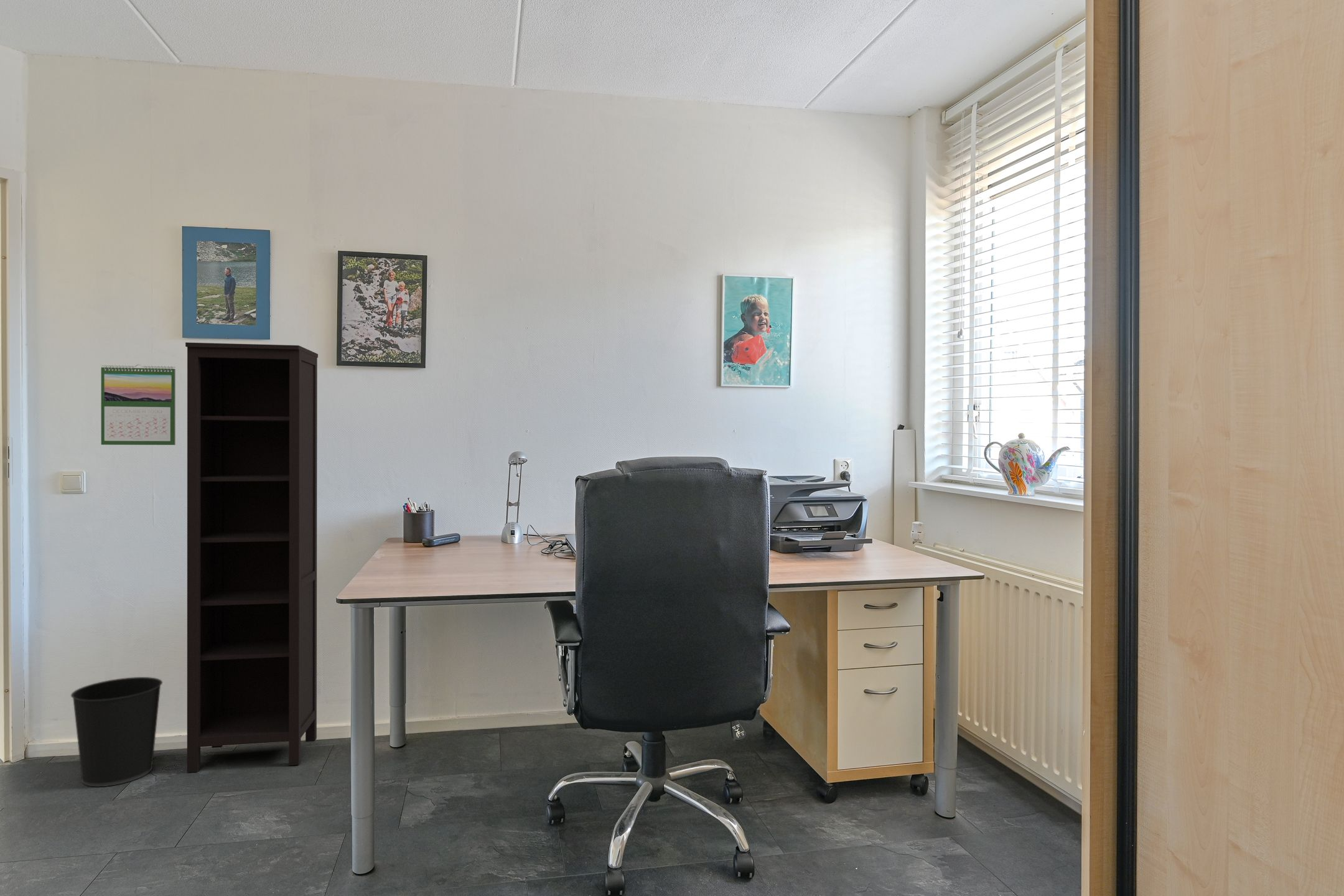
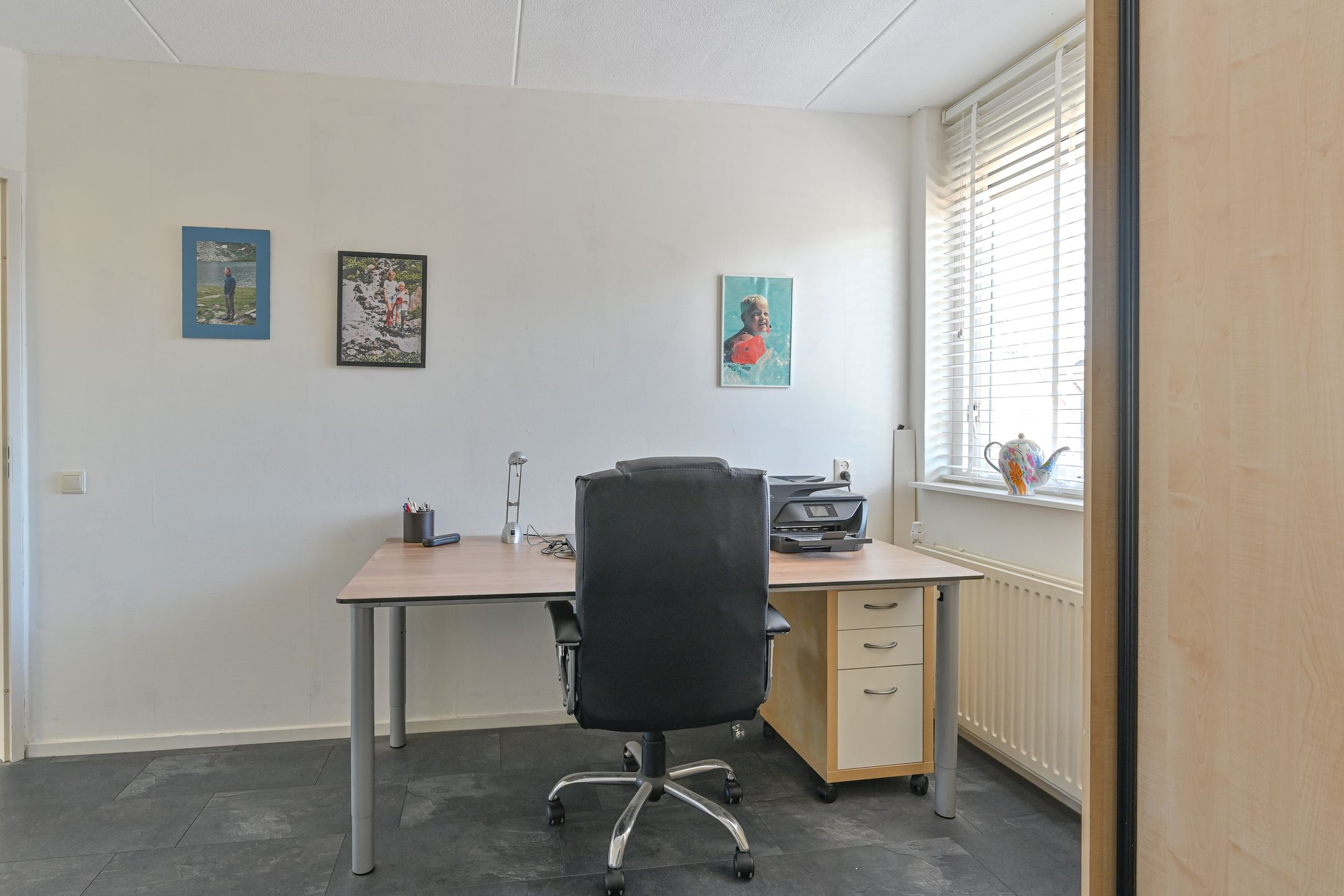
- calendar (138, 404)
- wastebasket (118, 731)
- bookcase (255, 552)
